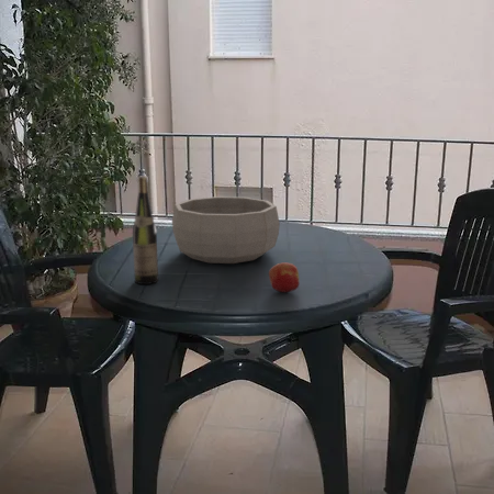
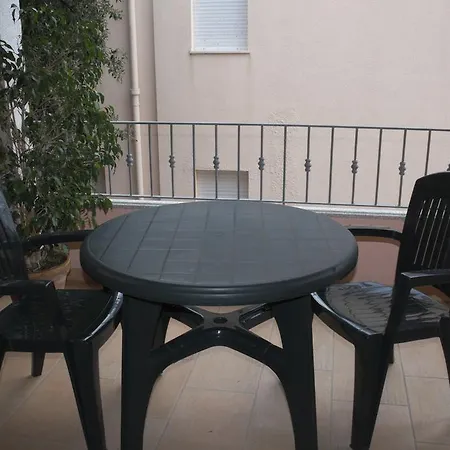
- apple (283, 277)
- decorative bowl (225, 229)
- wine bottle (144, 229)
